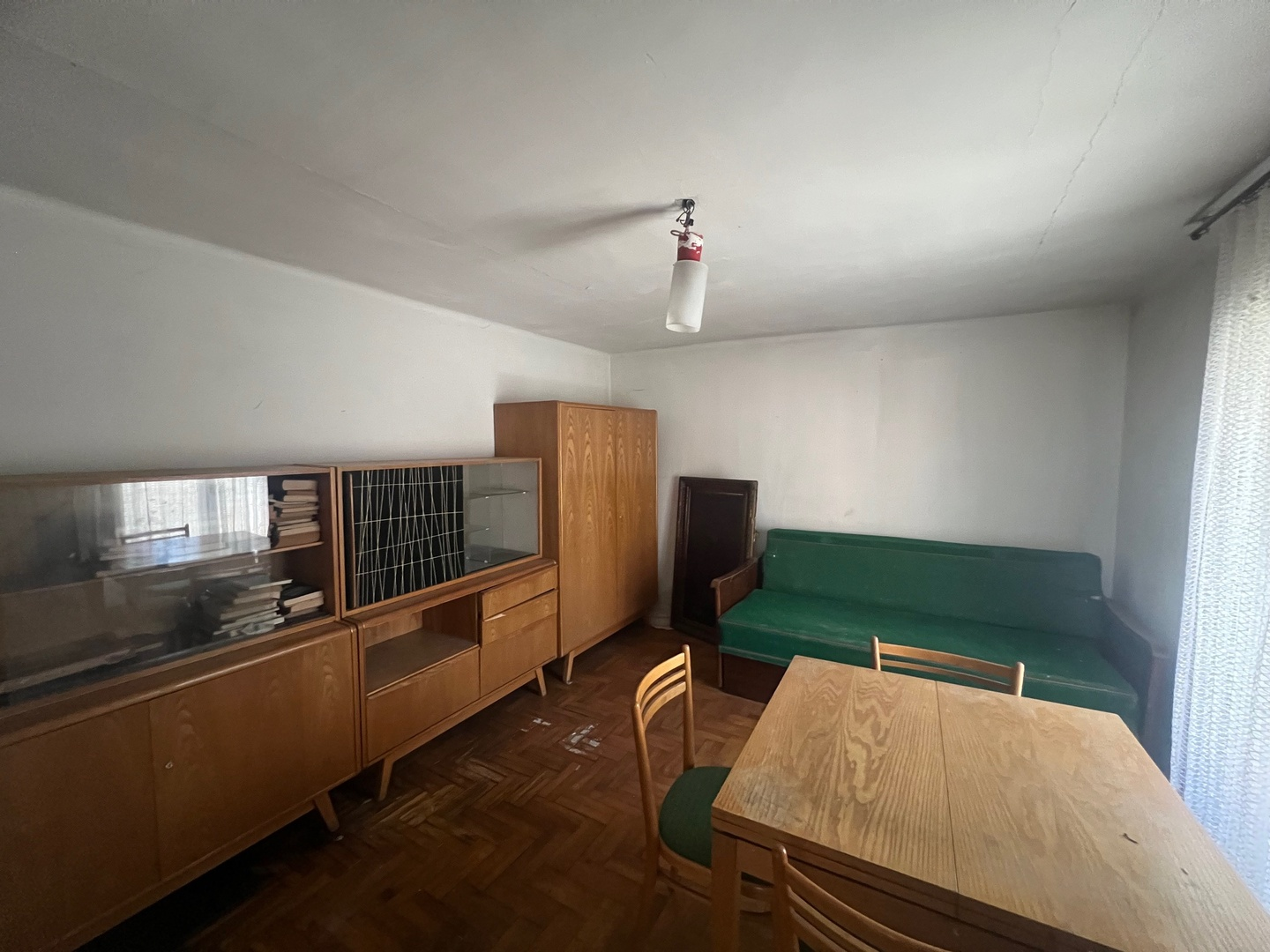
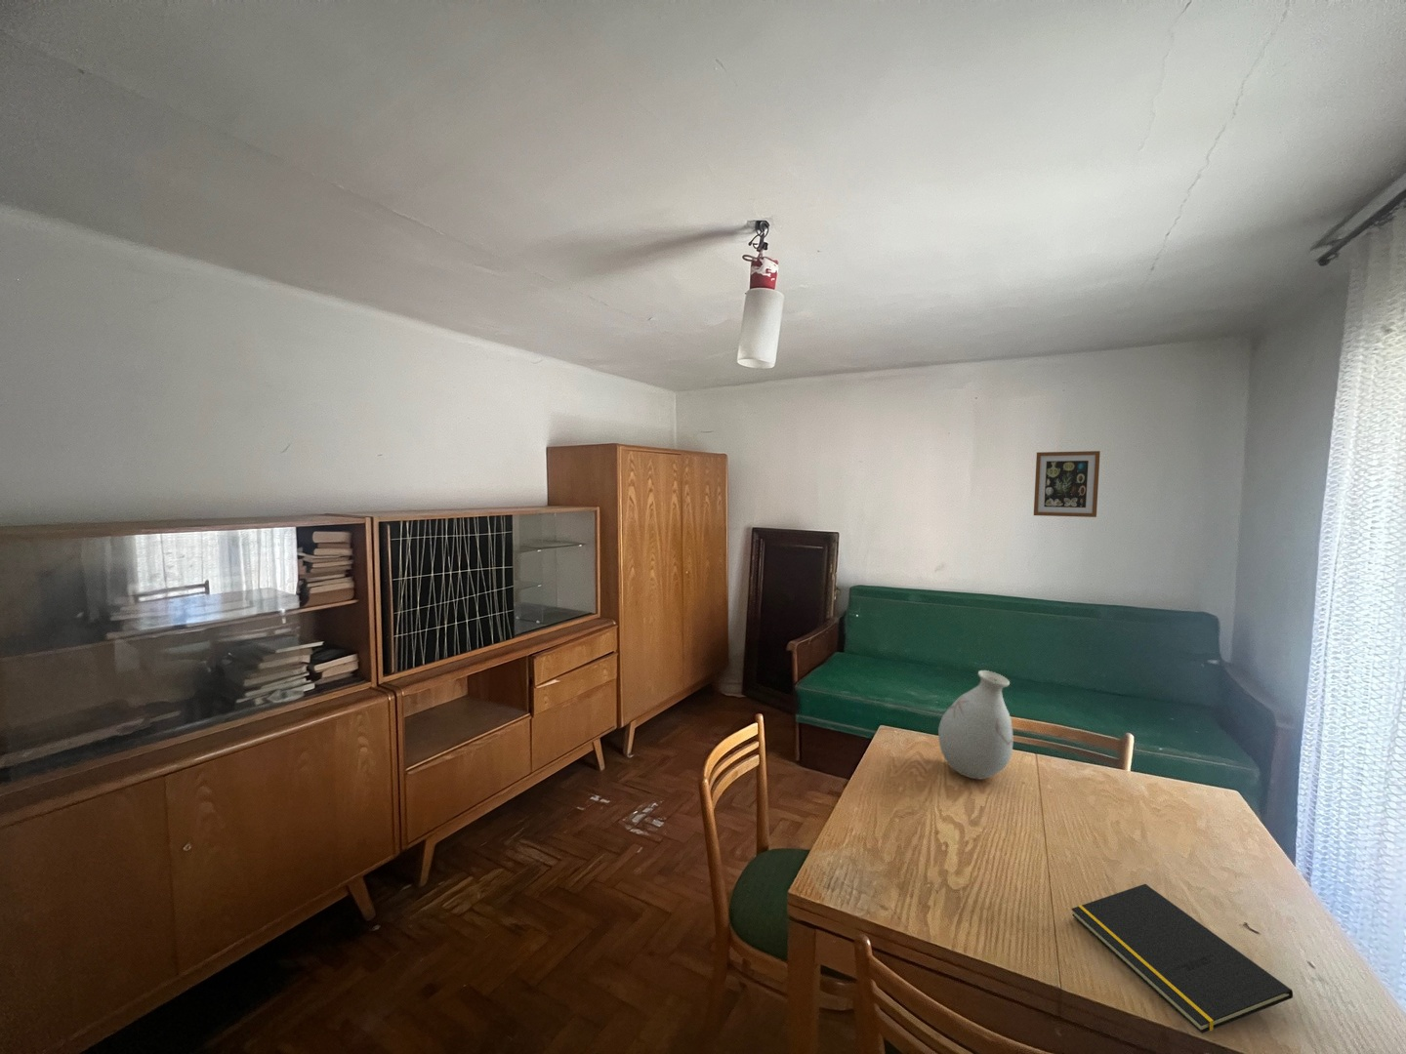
+ notepad (1170, 948)
+ vase (974, 721)
+ wall art (1065, 484)
